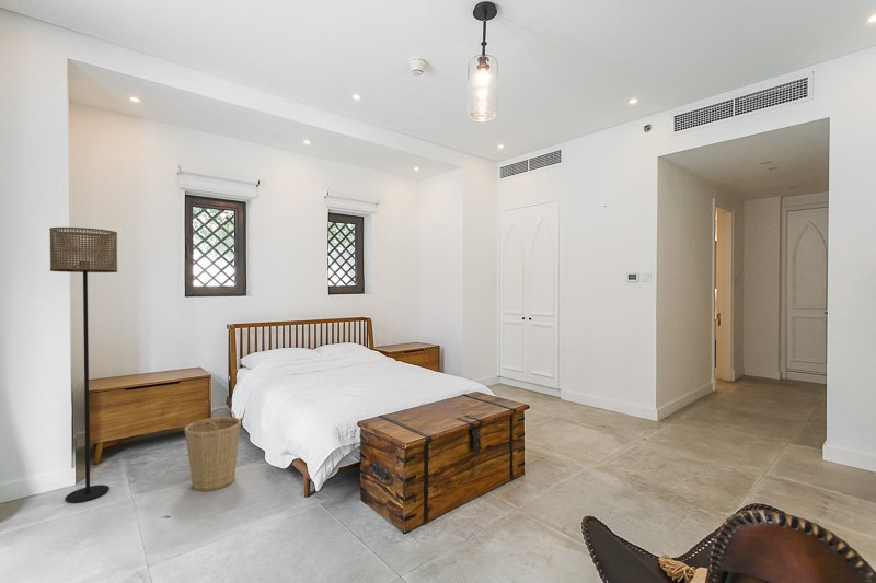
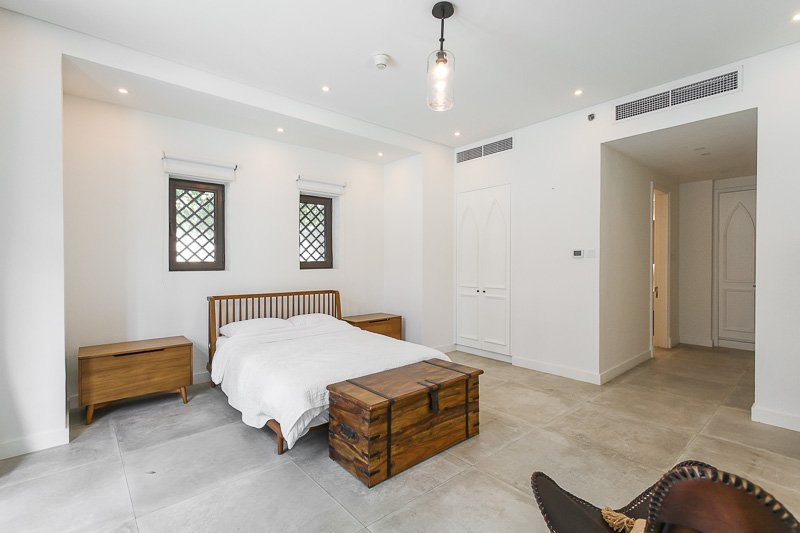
- floor lamp (85, 362)
- basket (214, 447)
